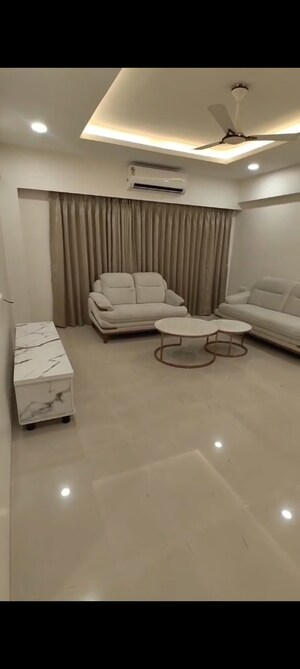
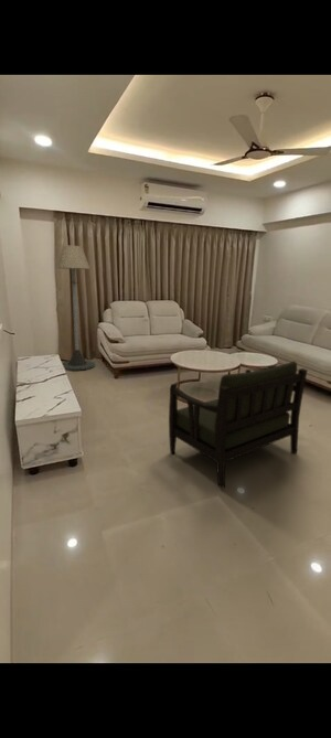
+ armchair (235, 408)
+ floor lamp (75, 308)
